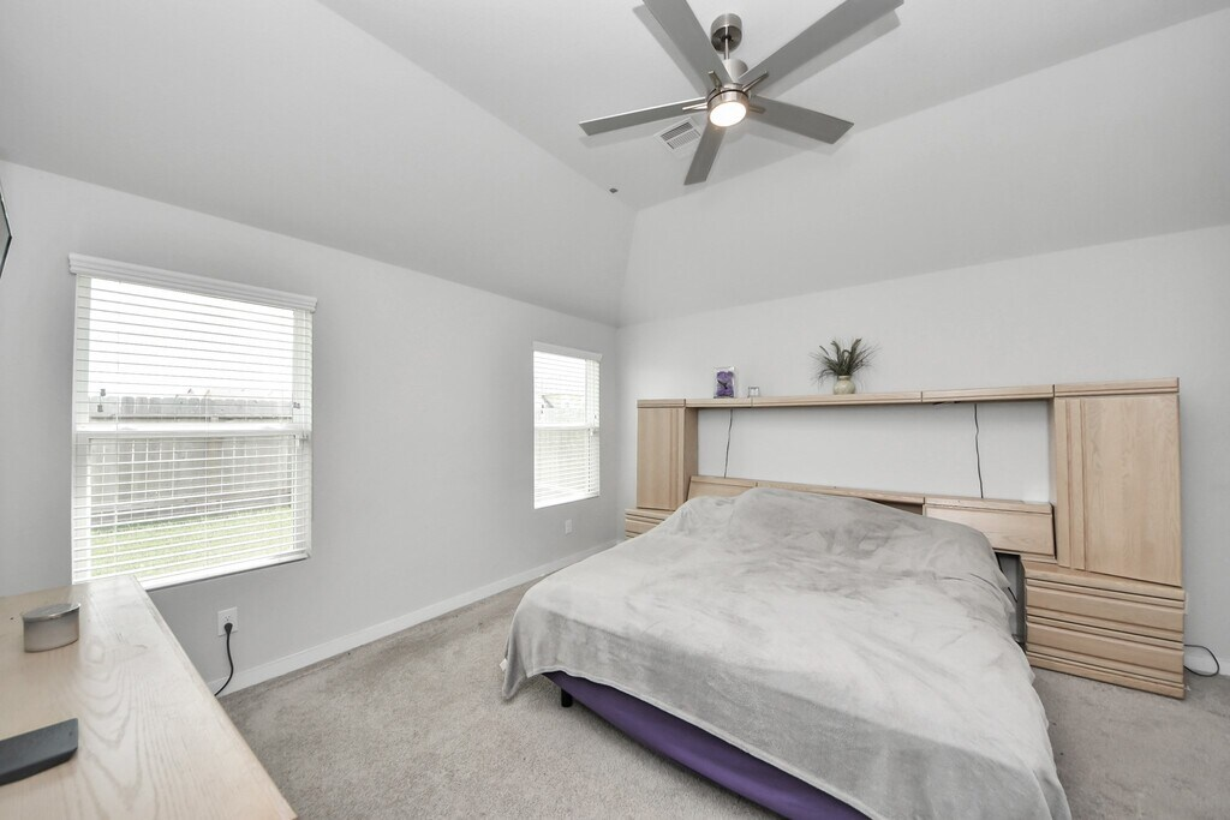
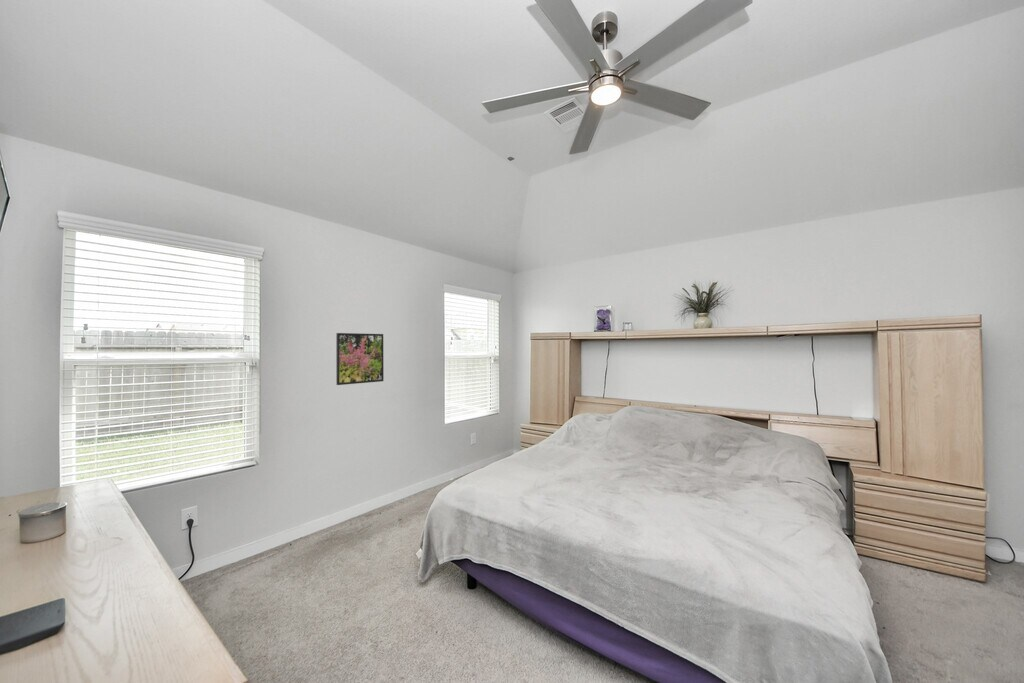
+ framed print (361, 358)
